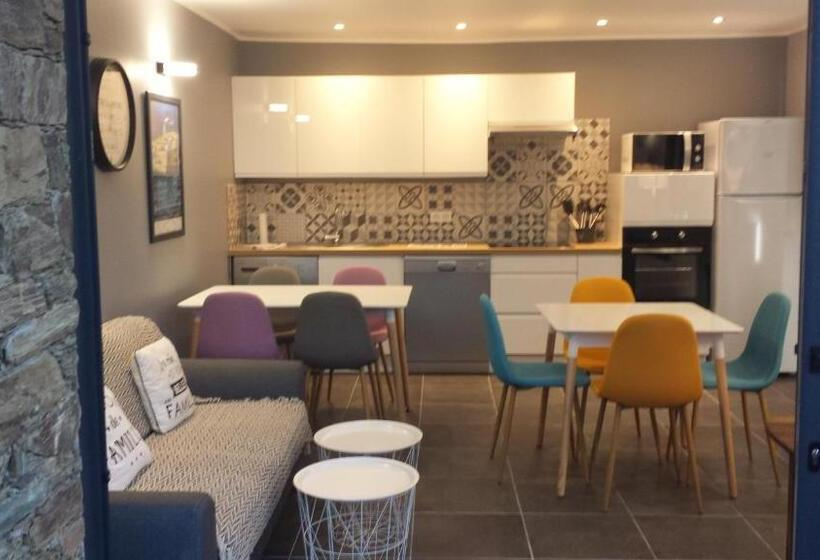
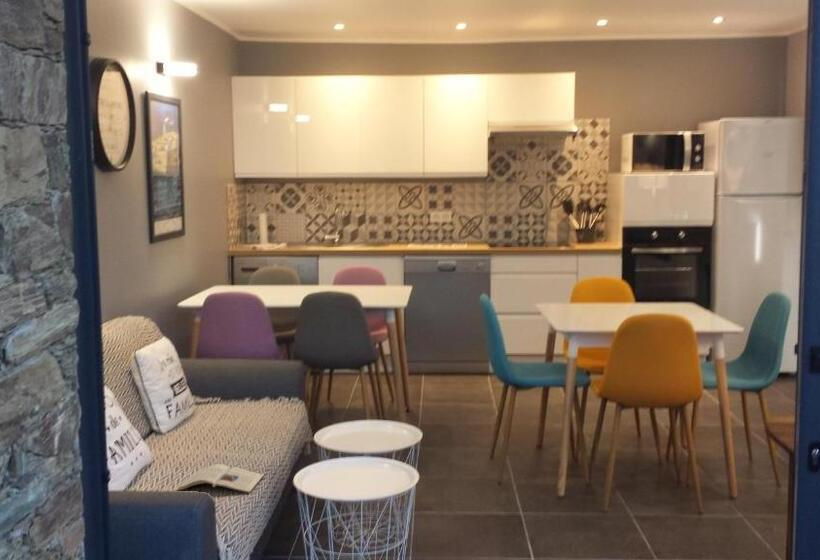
+ magazine (221, 477)
